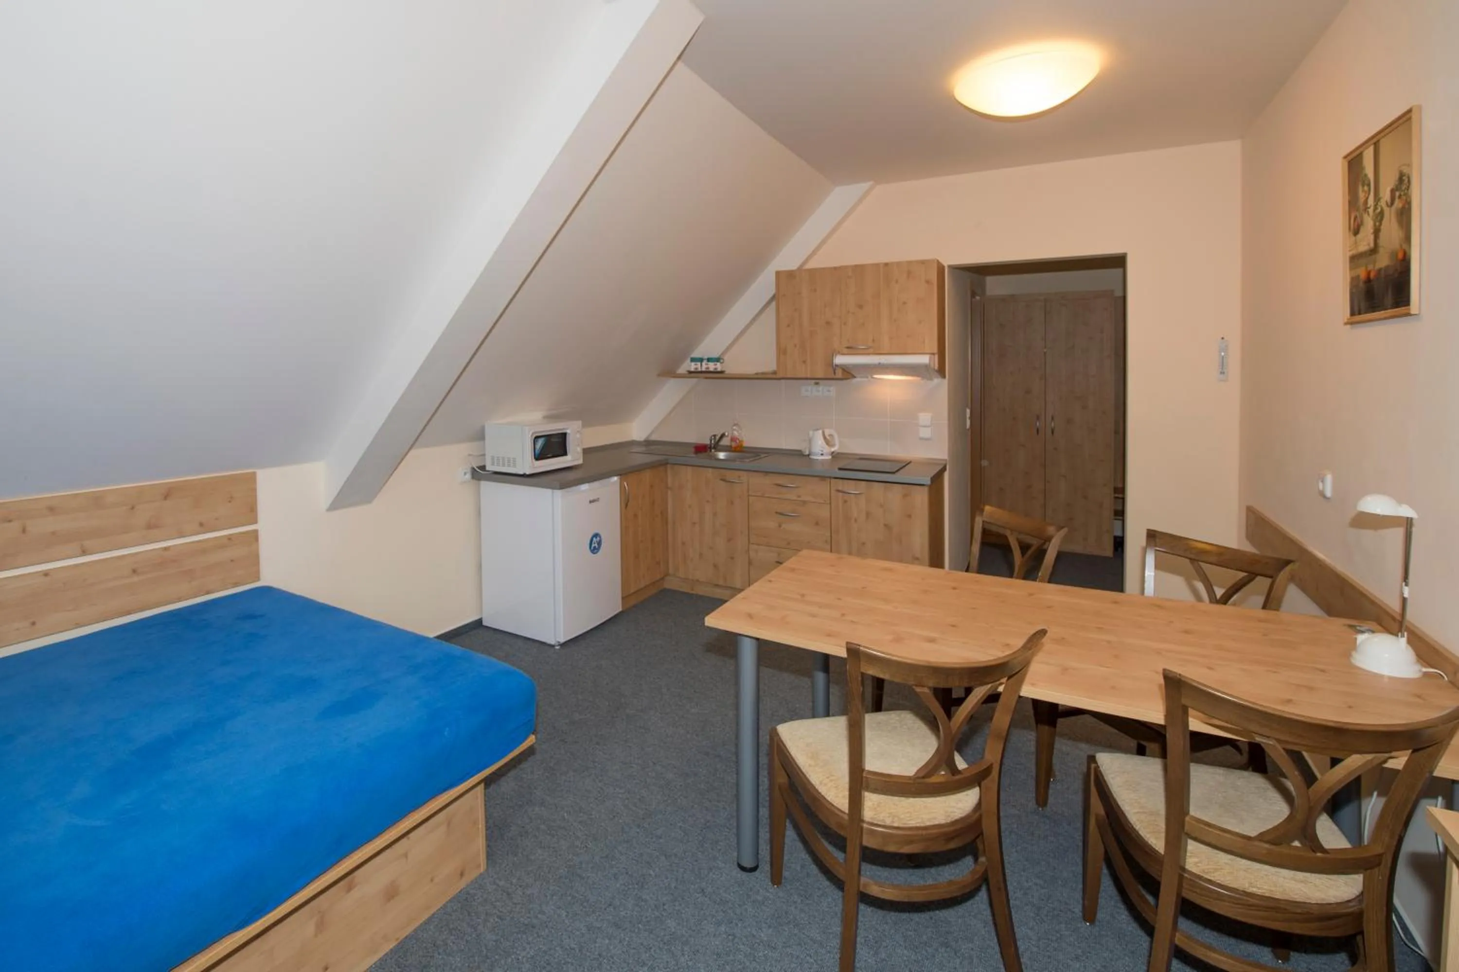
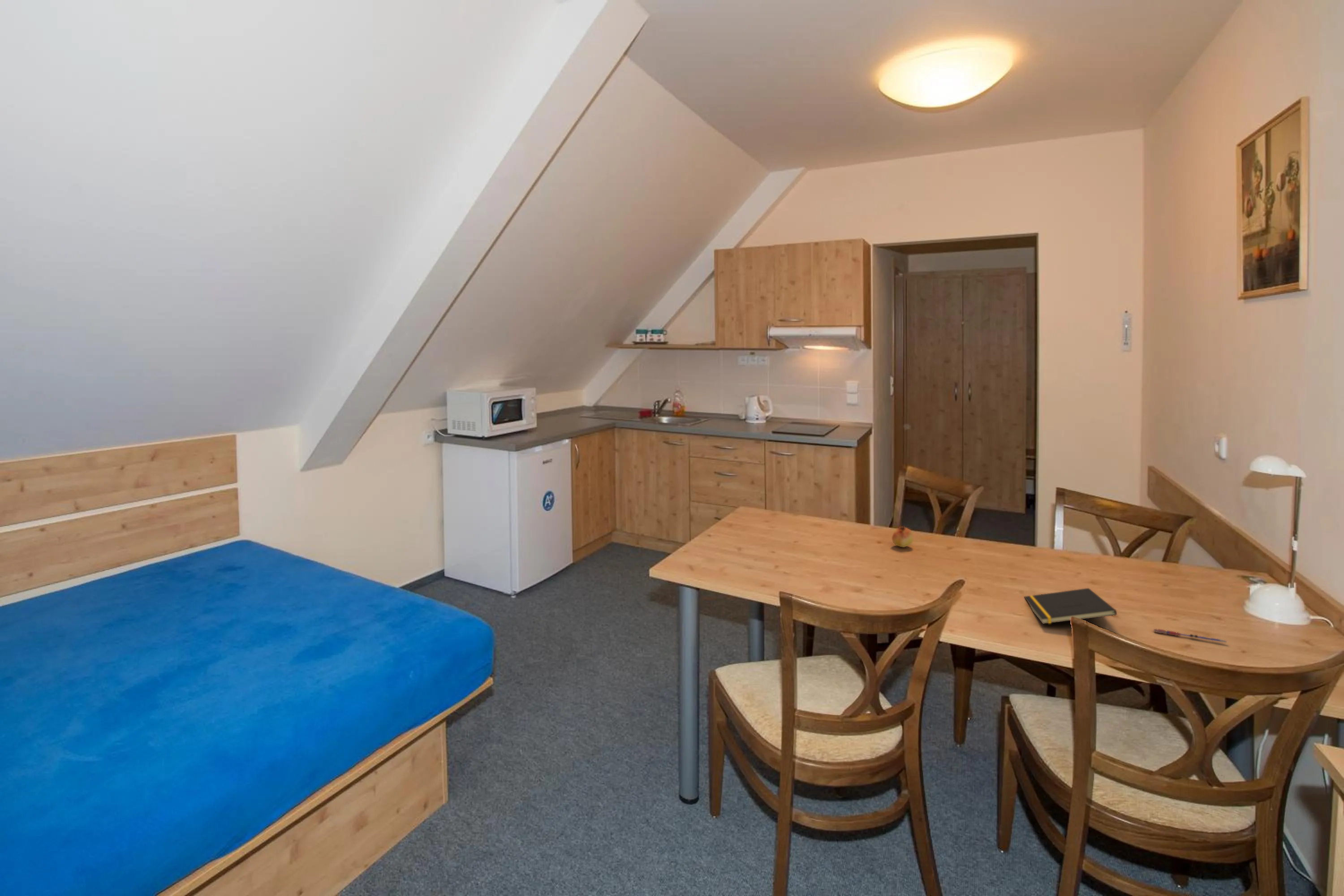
+ fruit (903, 535)
+ pen (1189, 635)
+ notepad (1067, 605)
